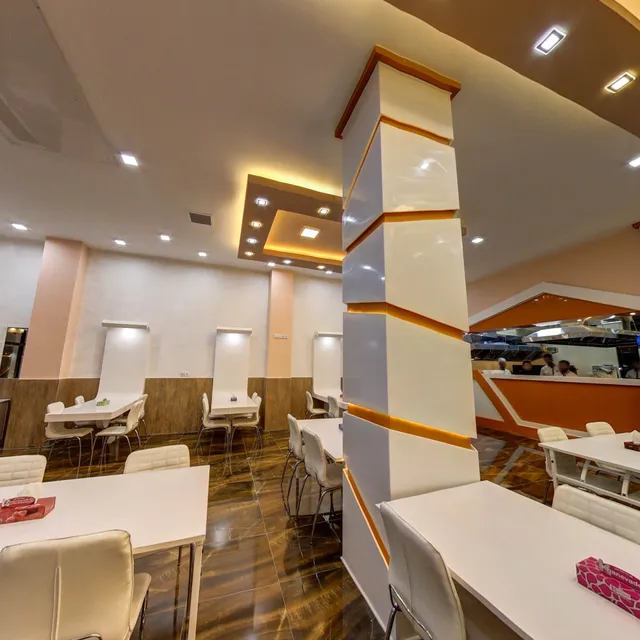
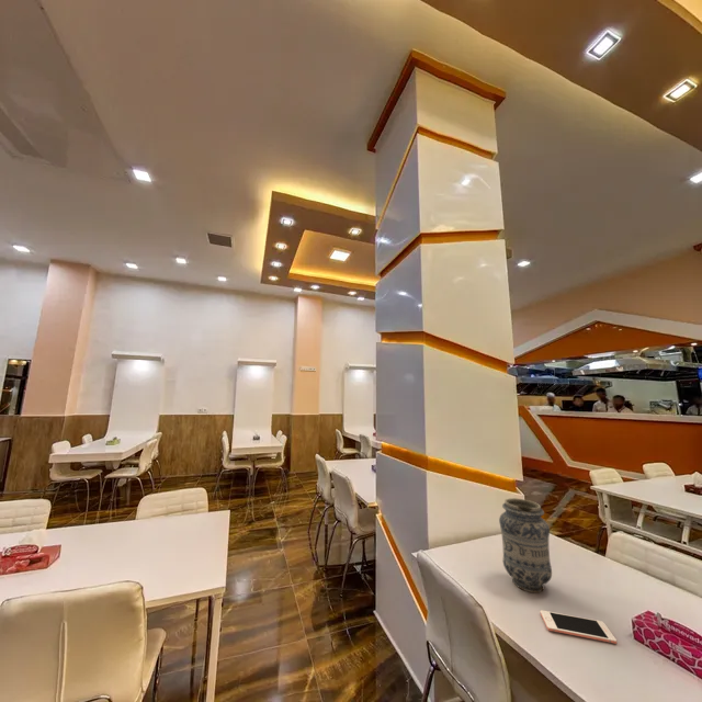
+ vase (524, 542)
+ cell phone (576, 625)
